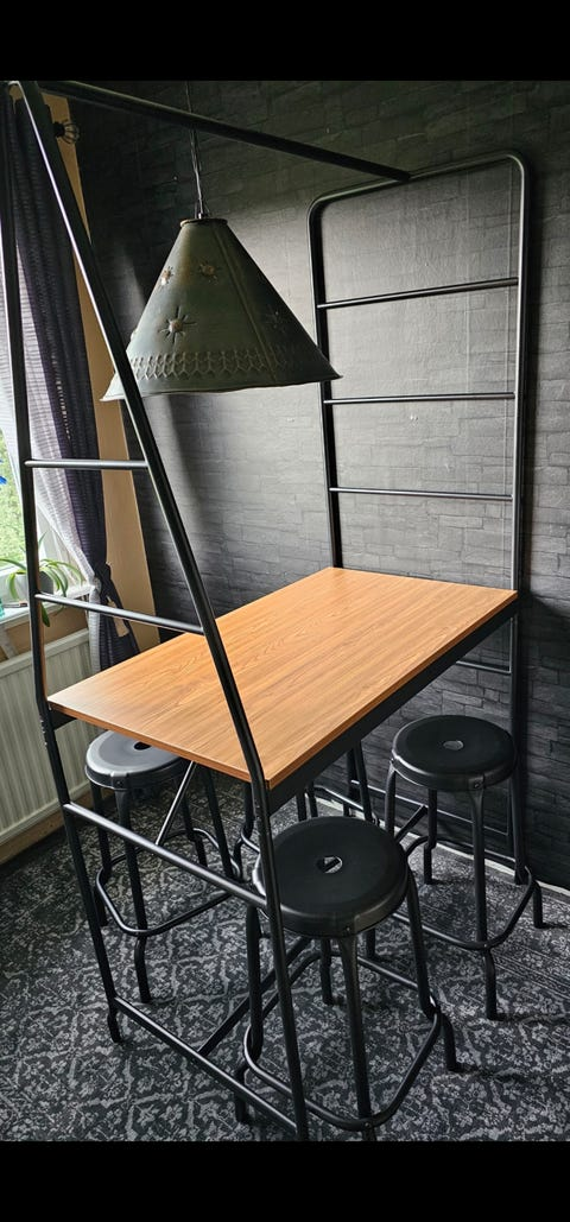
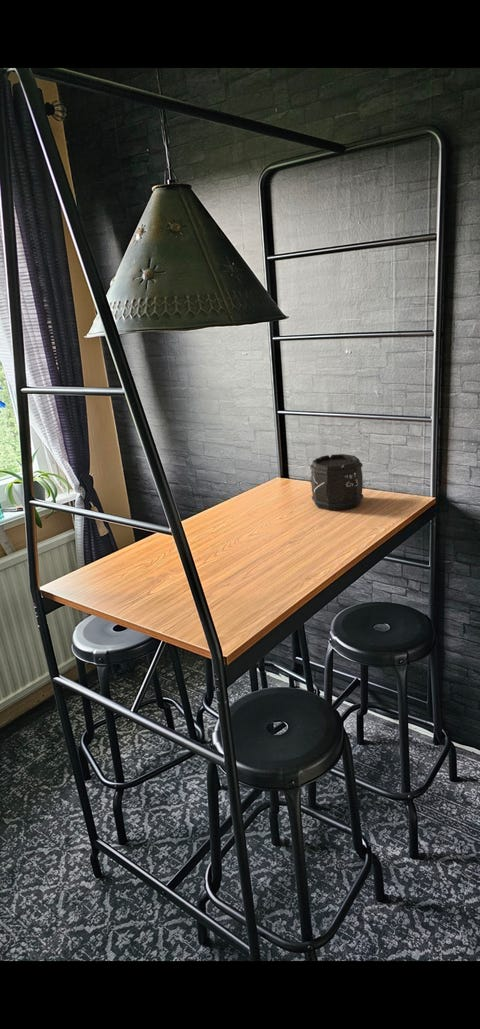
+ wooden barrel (335, 481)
